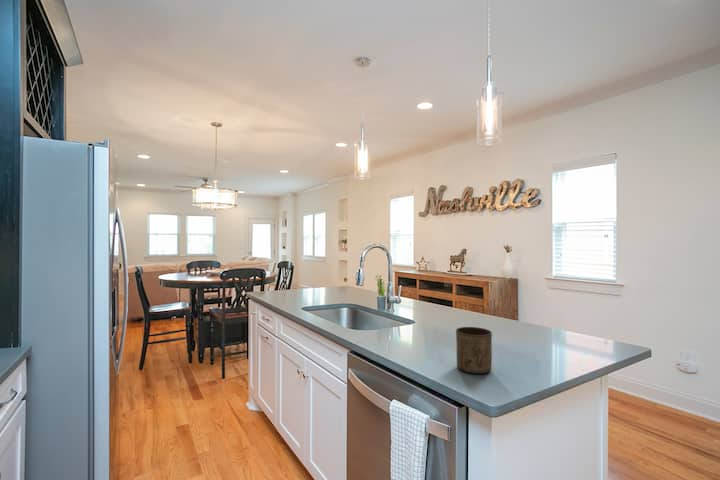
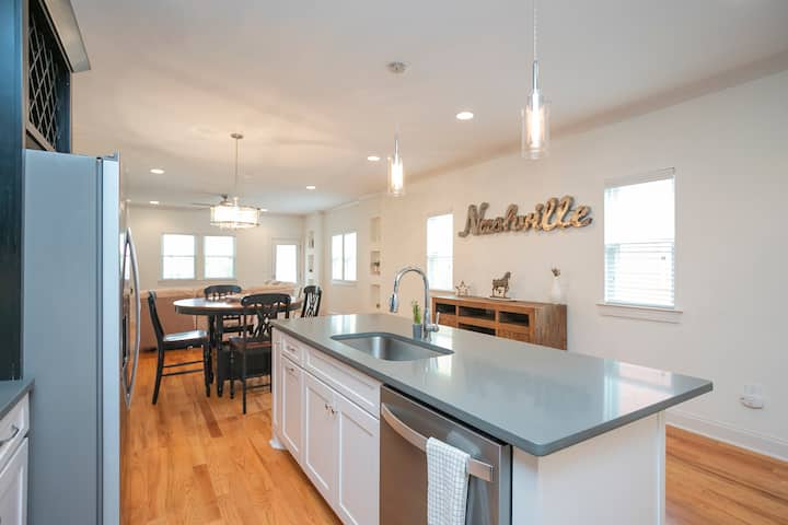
- cup (473, 349)
